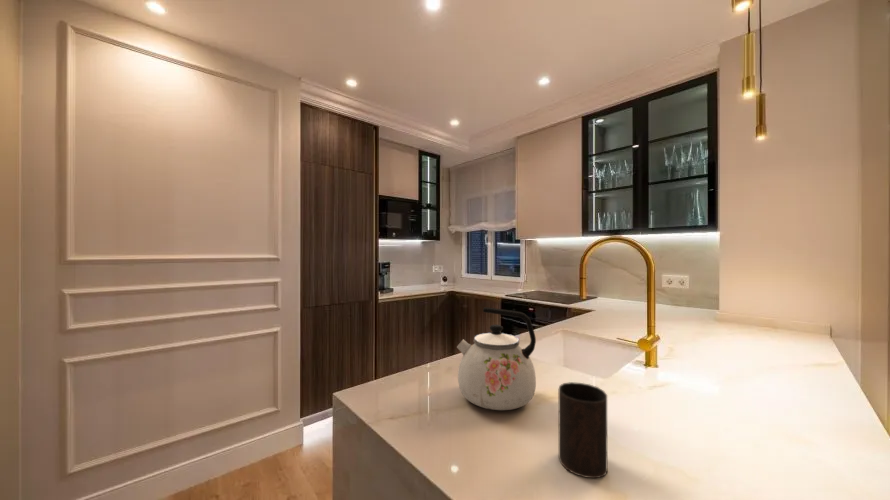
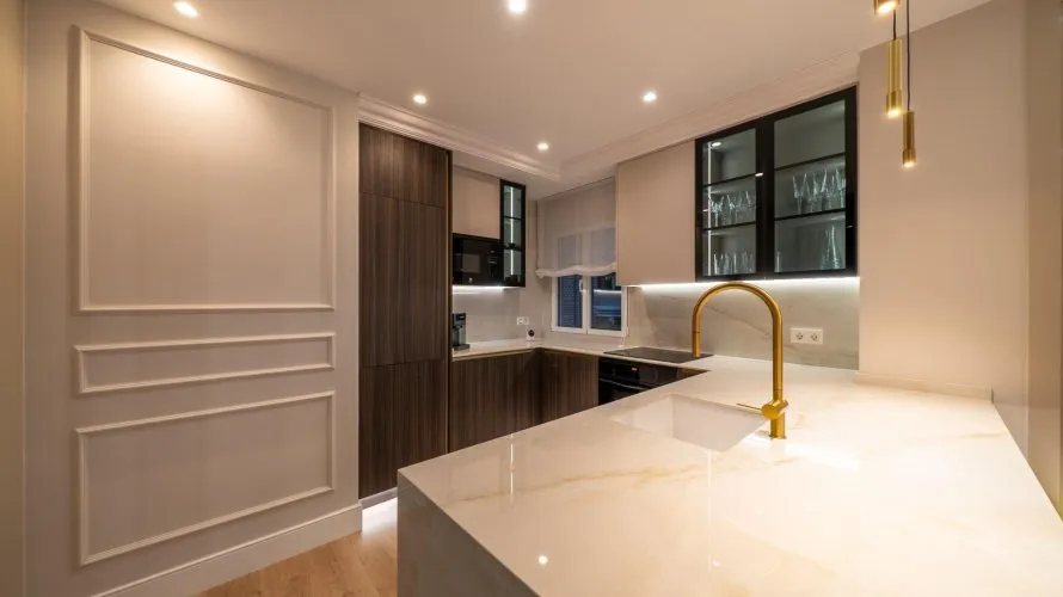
- kettle (495, 352)
- cup (582, 426)
